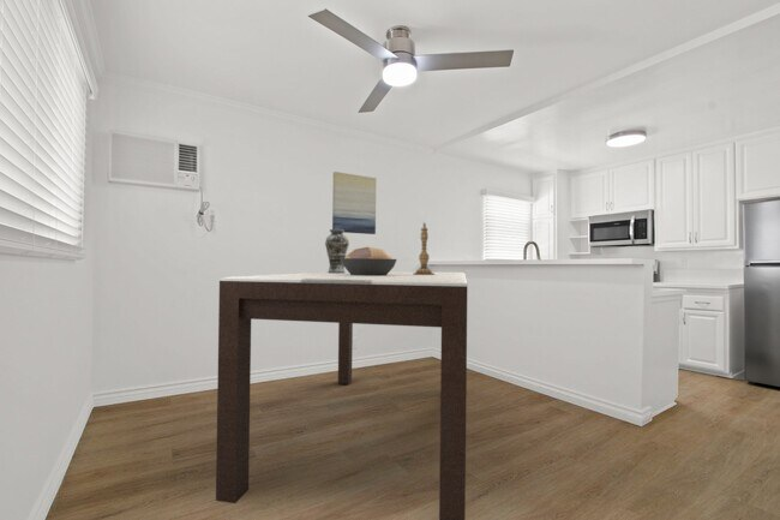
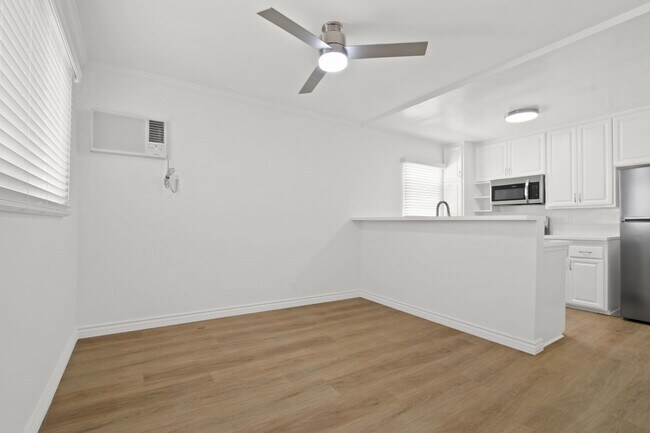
- decorative bowl (368, 261)
- wall art (354, 203)
- dining table (385, 324)
- vase (336, 251)
- candlestick (424, 247)
